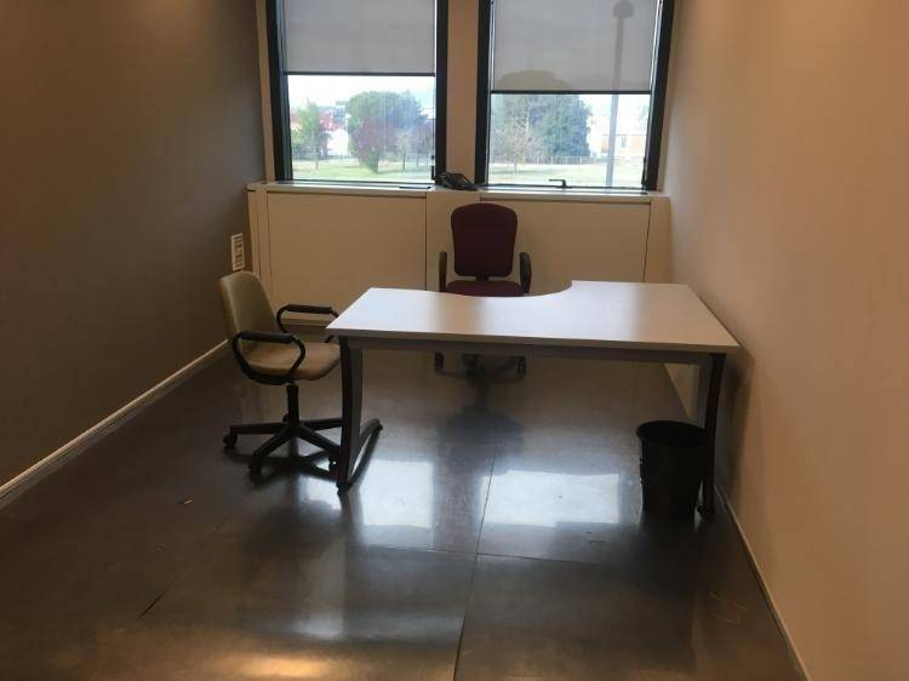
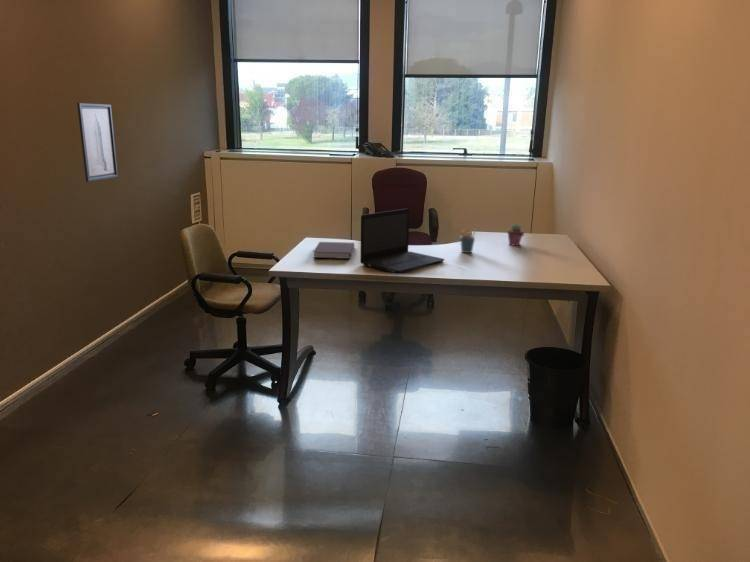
+ pen holder (467, 240)
+ wall art (98, 142)
+ notebook (334, 249)
+ potted succulent (515, 234)
+ laptop (404, 239)
